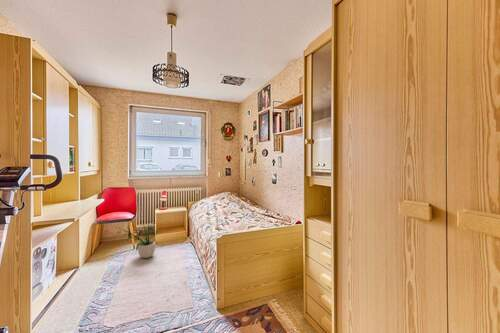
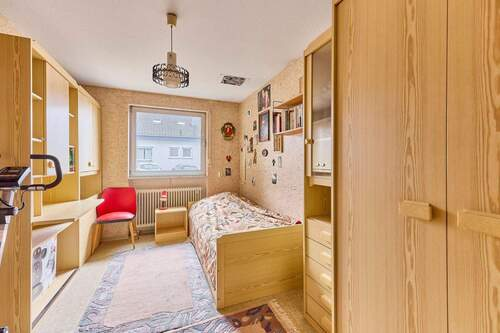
- potted plant (139, 235)
